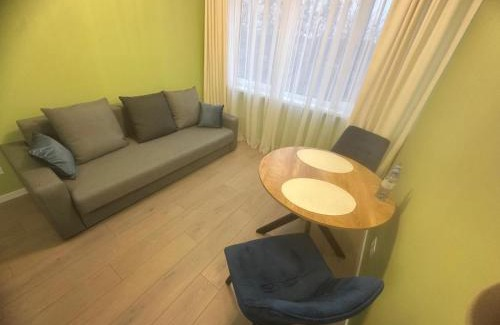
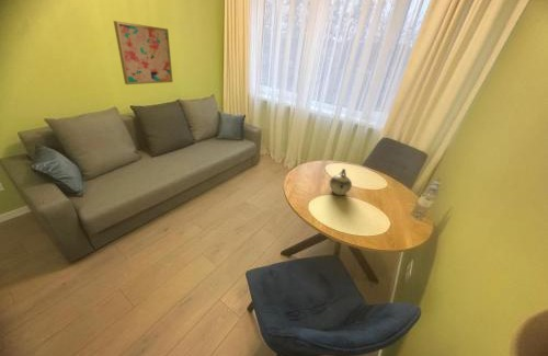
+ wall art (147, 55)
+ teapot (341, 183)
